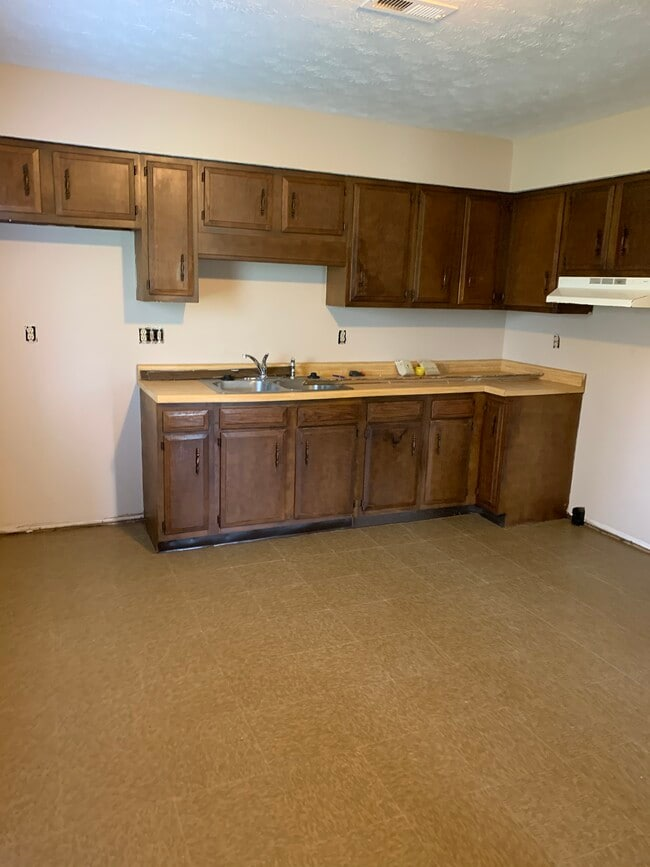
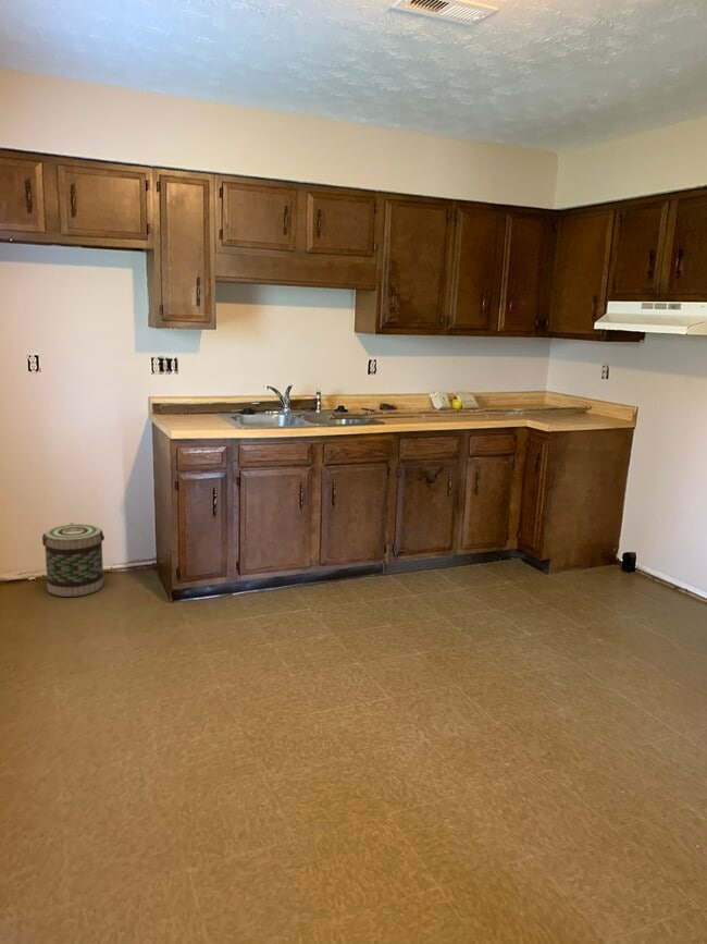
+ basket (74, 556)
